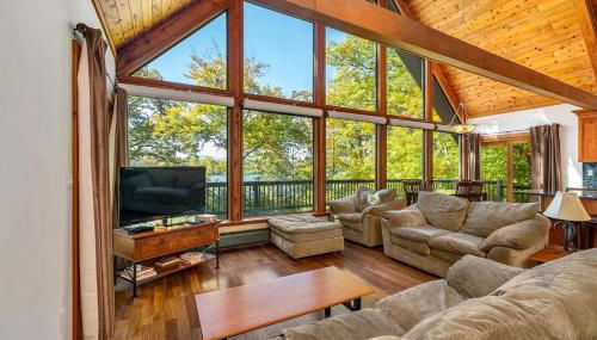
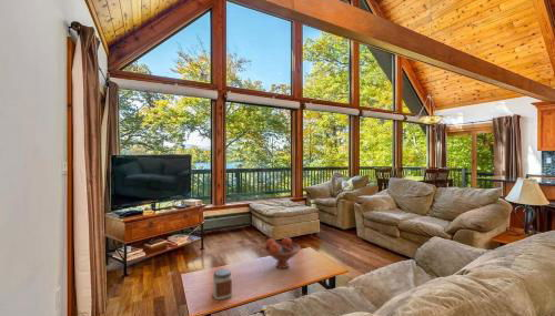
+ fruit bowl (282, 253)
+ jar (222, 283)
